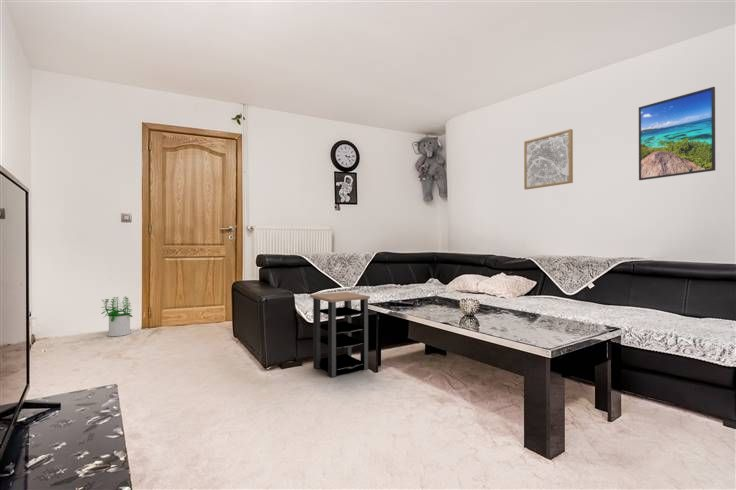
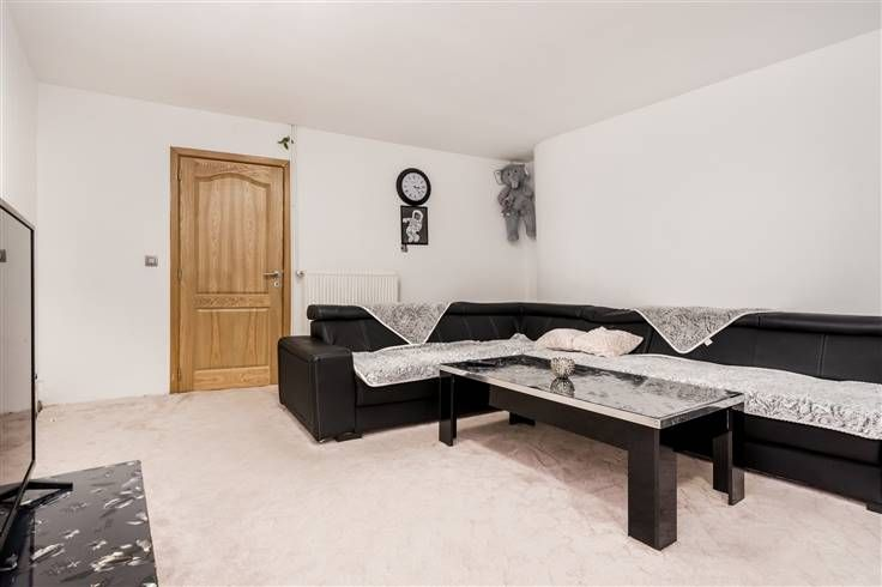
- potted plant (116, 315)
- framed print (674, 136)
- wall art (547, 161)
- side table (340, 331)
